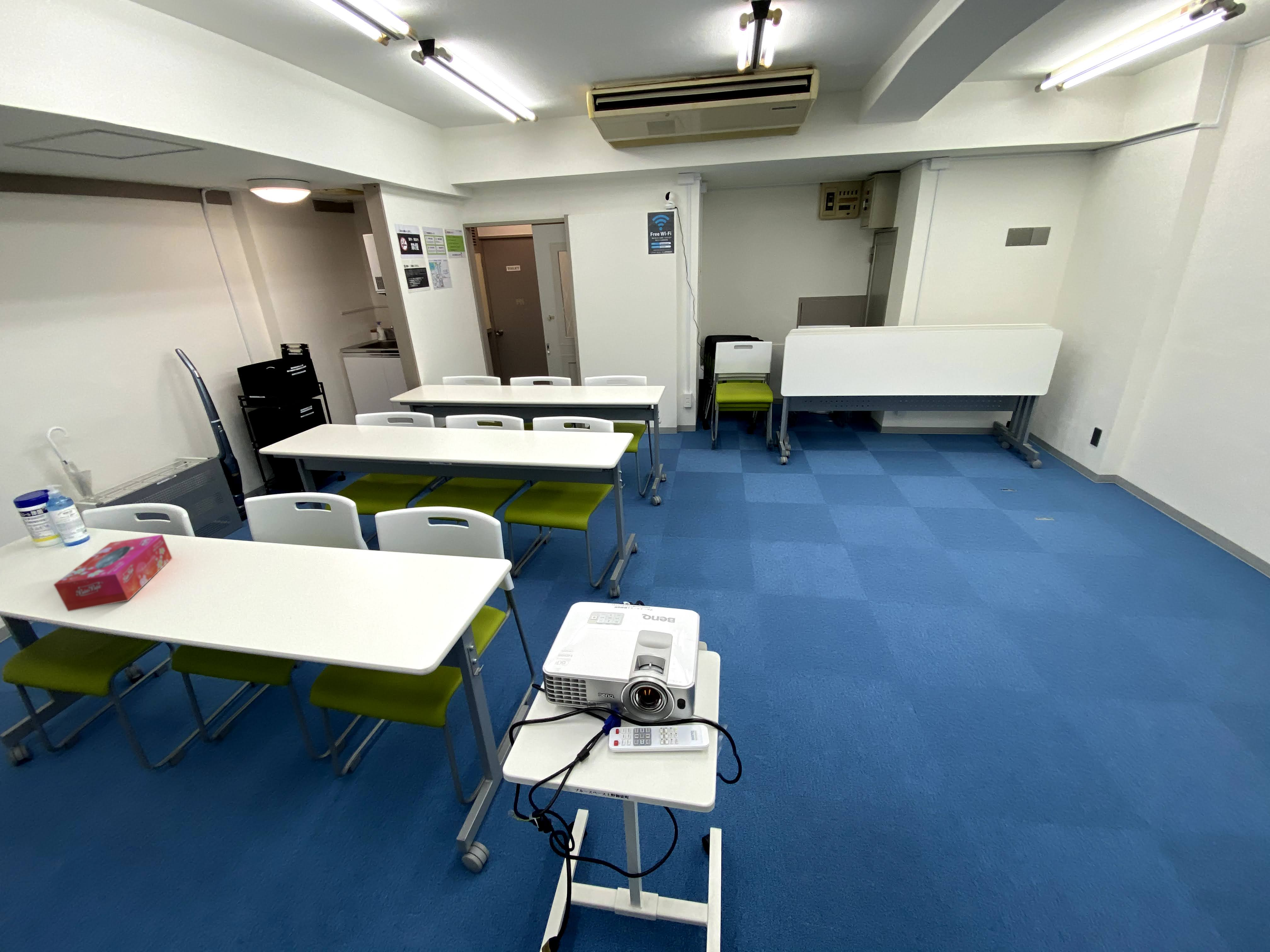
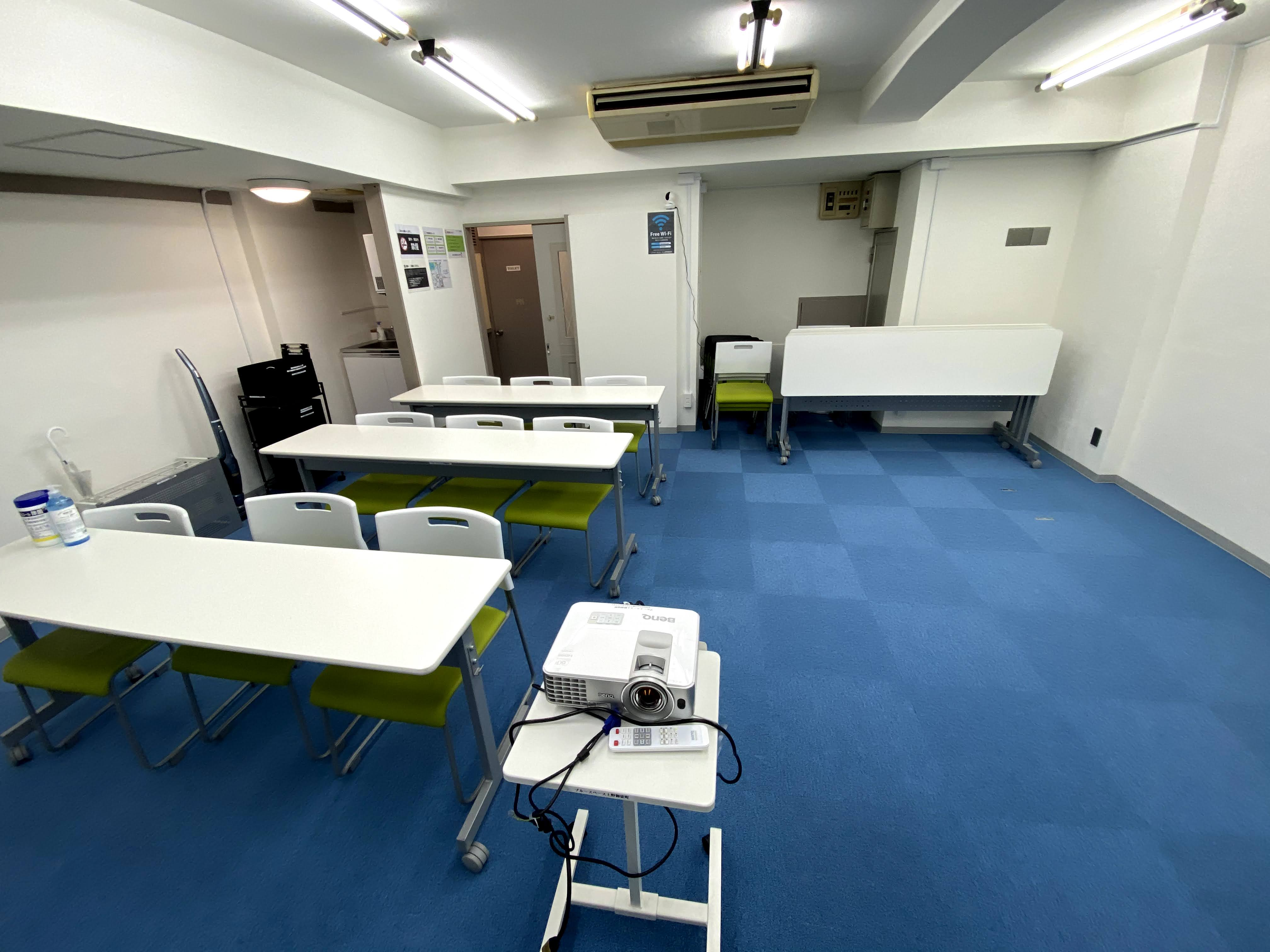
- tissue box (119, 570)
